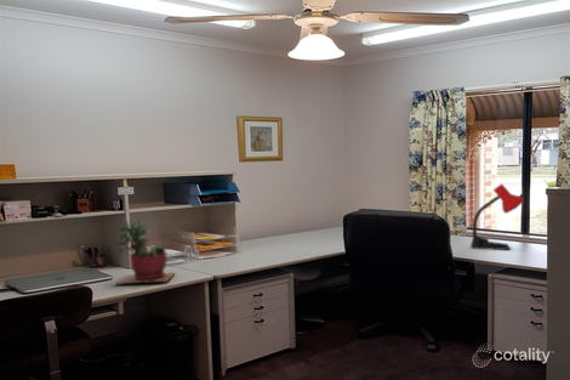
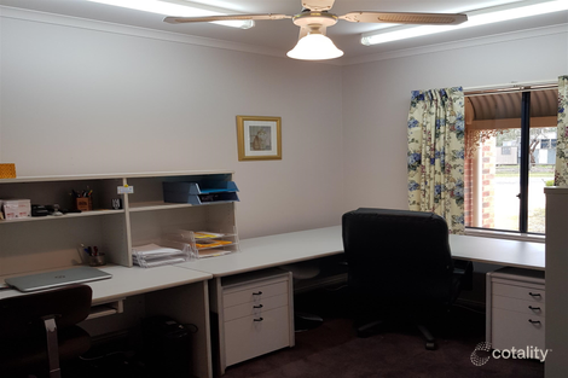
- succulent plant (144, 248)
- desk lamp (503, 211)
